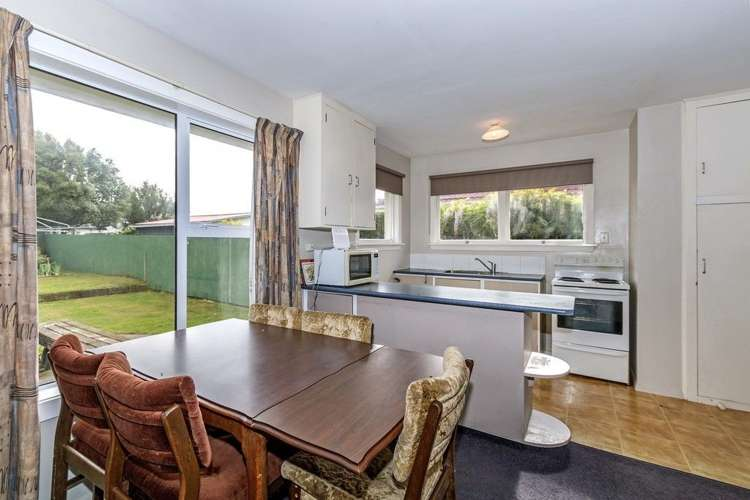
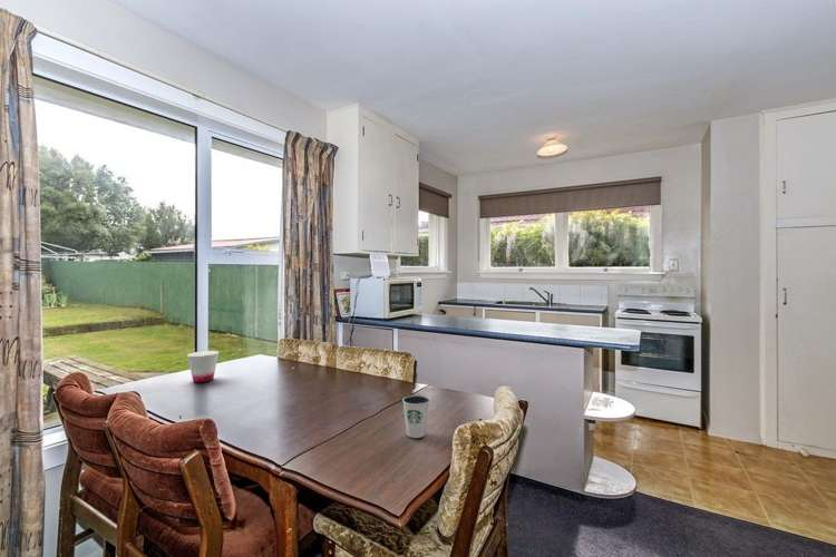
+ cup (203, 367)
+ dixie cup (416, 417)
